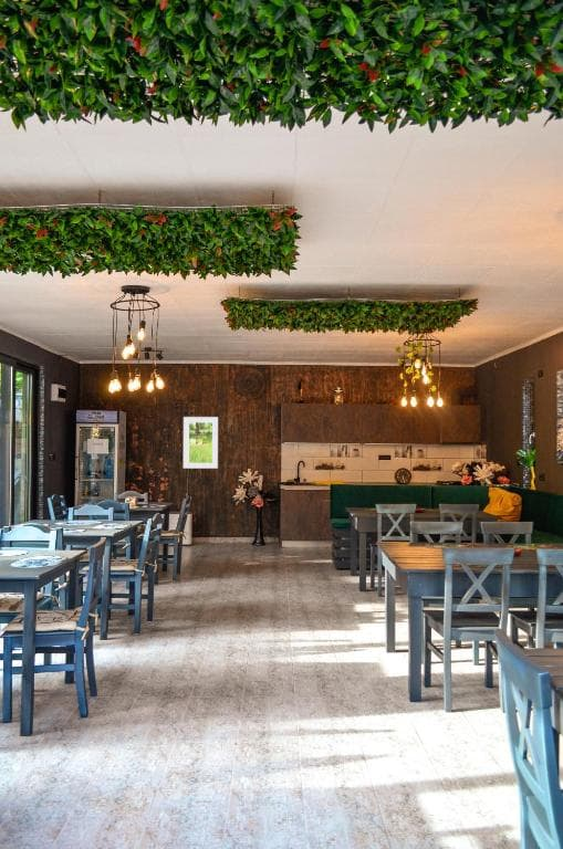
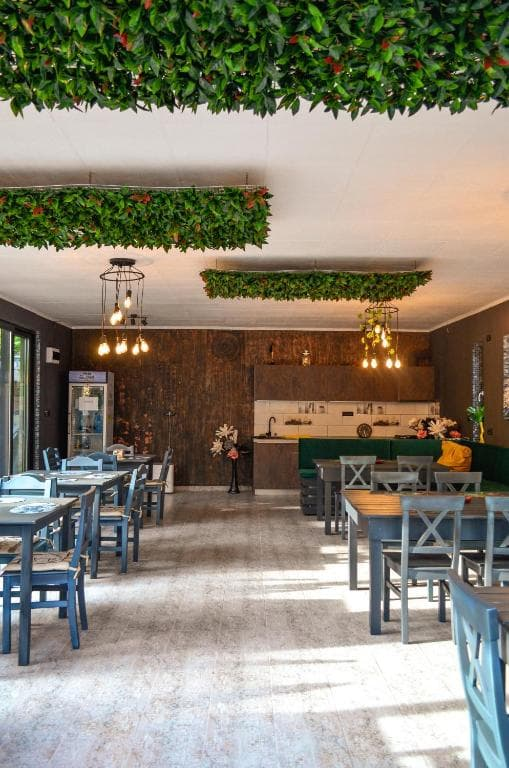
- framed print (200, 442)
